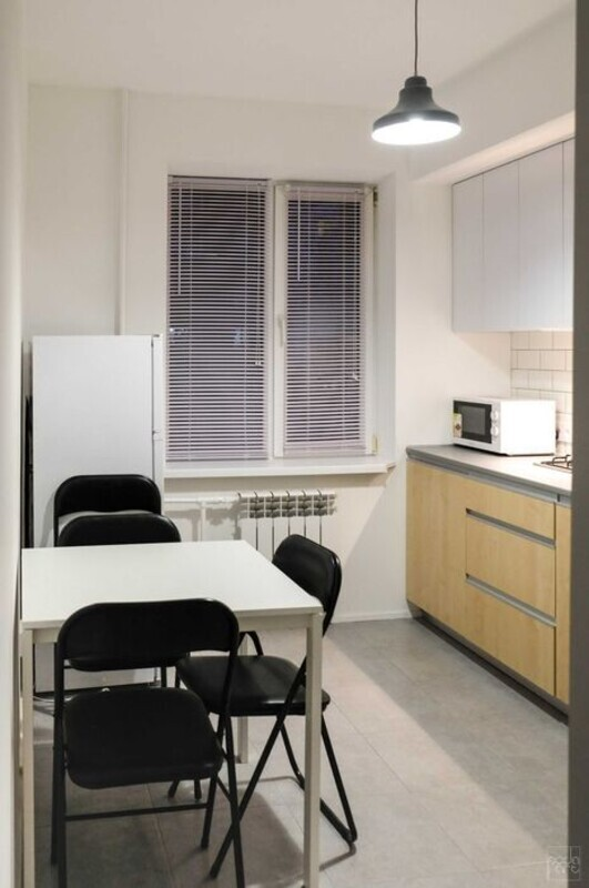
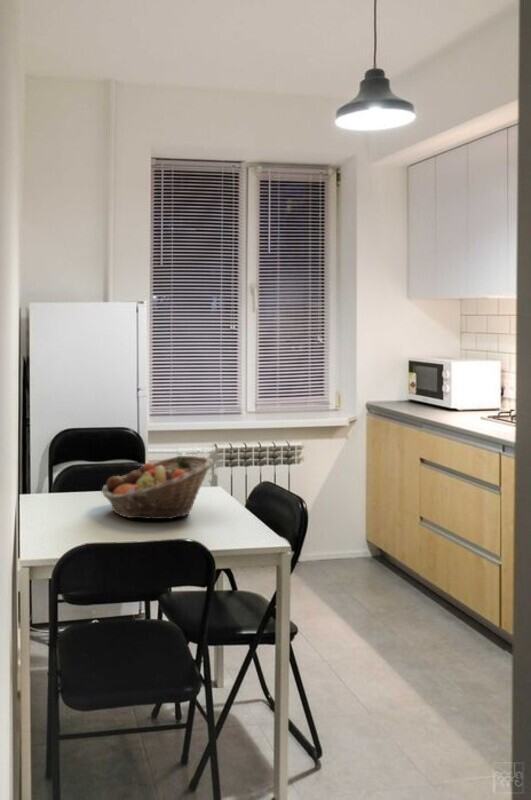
+ fruit basket (157, 485)
